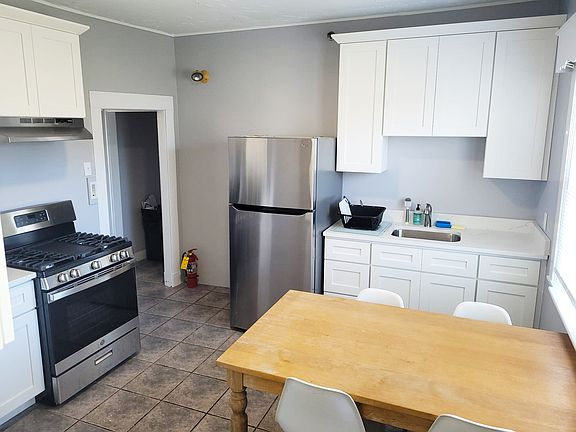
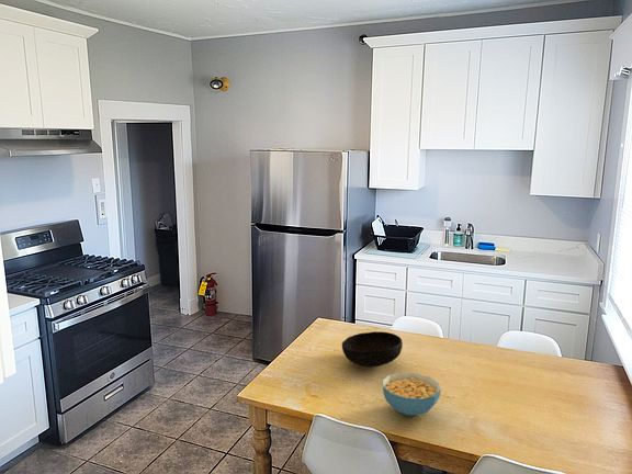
+ cereal bowl (410, 397)
+ bowl (371, 350)
